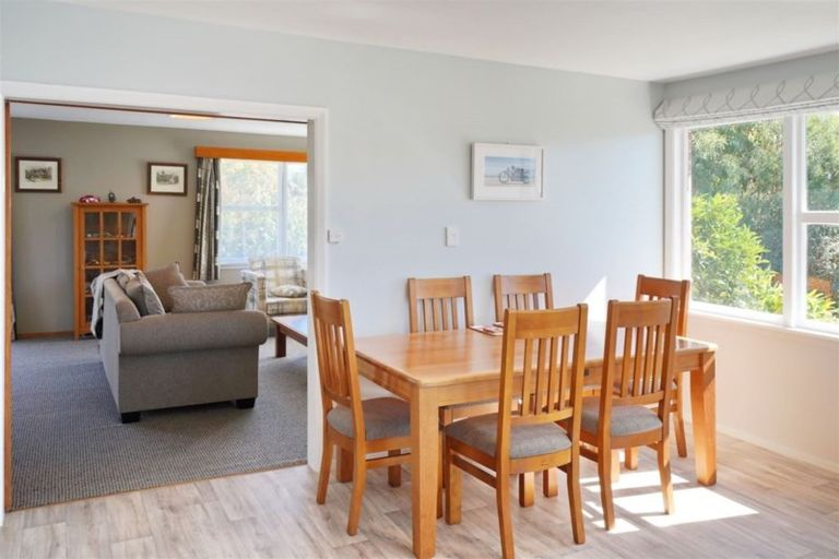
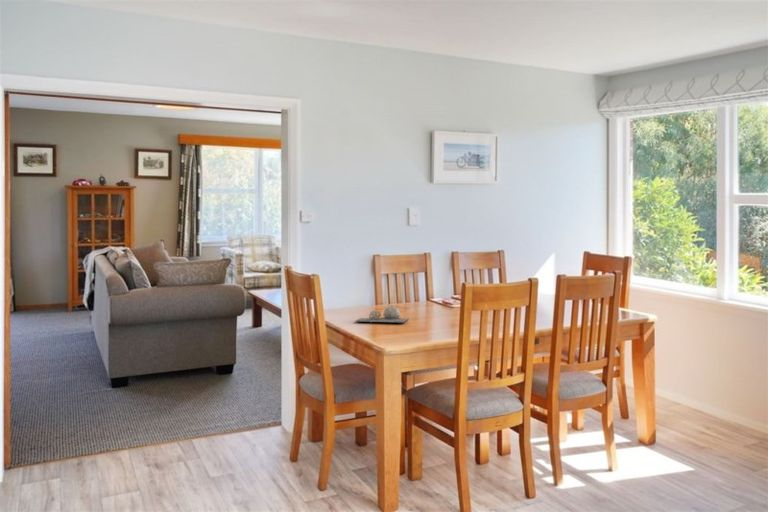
+ teapot (384, 312)
